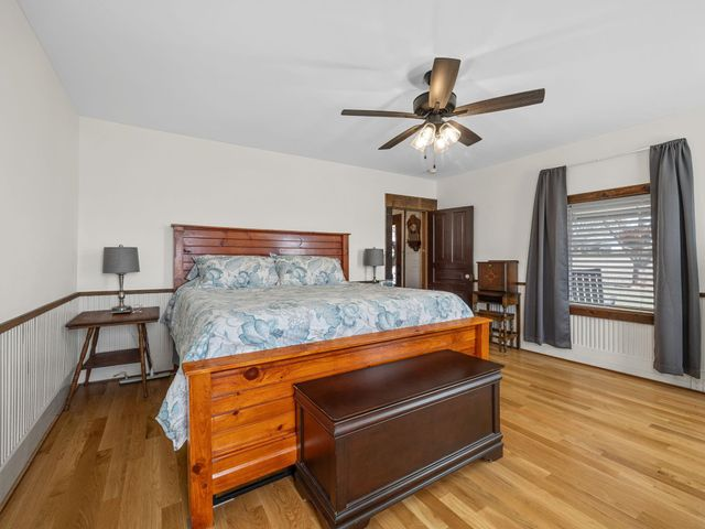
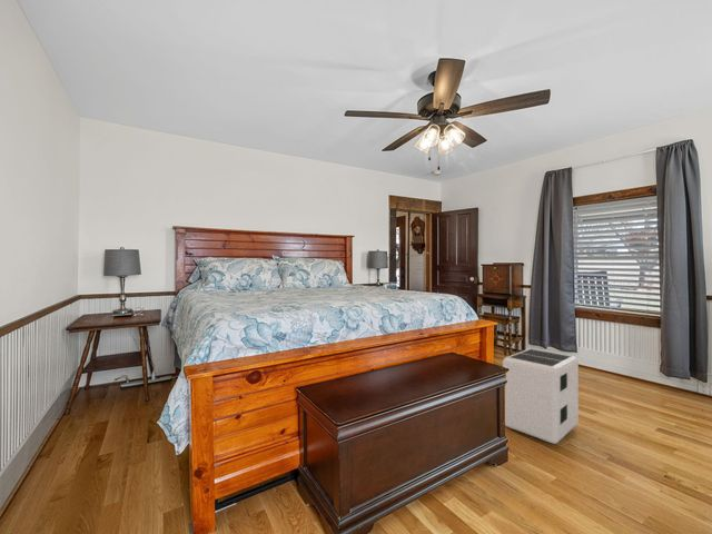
+ air purifier (540, 392)
